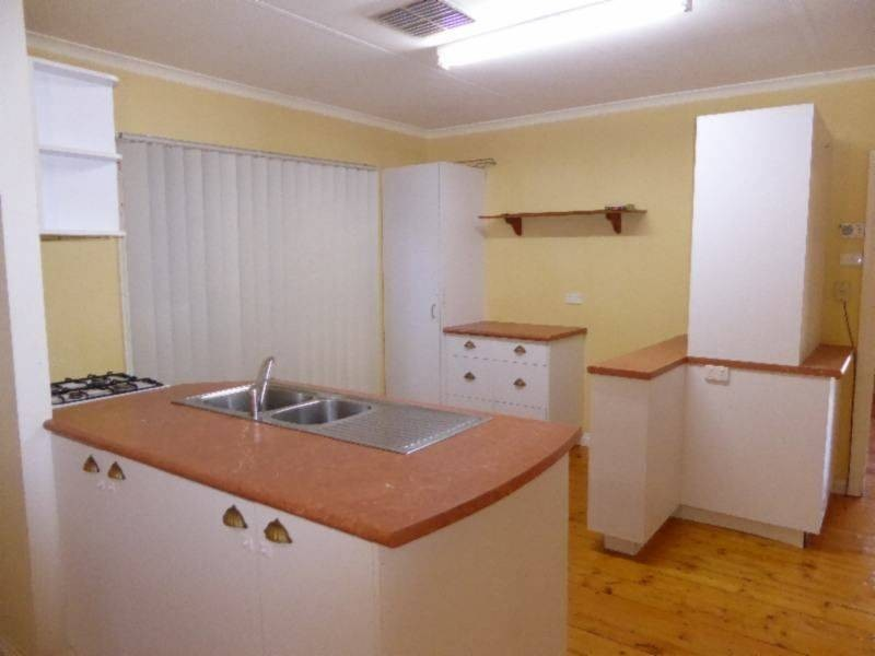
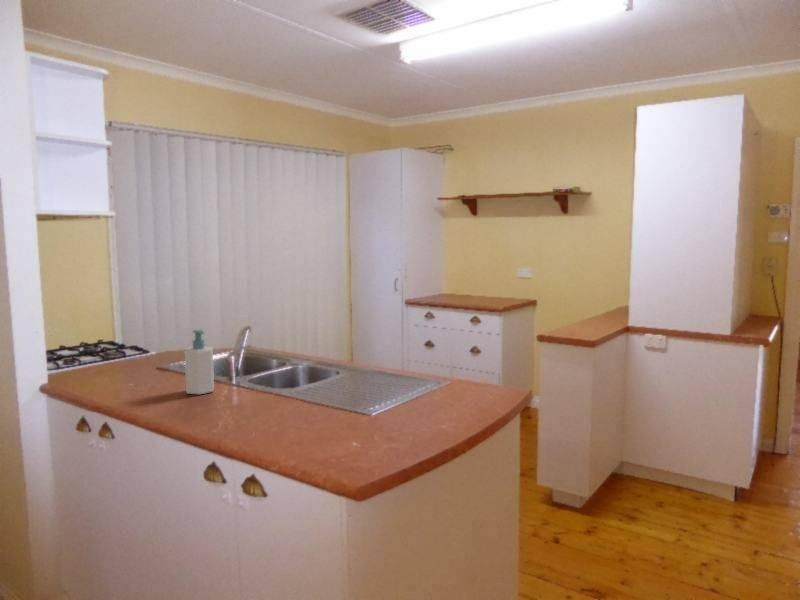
+ soap bottle (199, 360)
